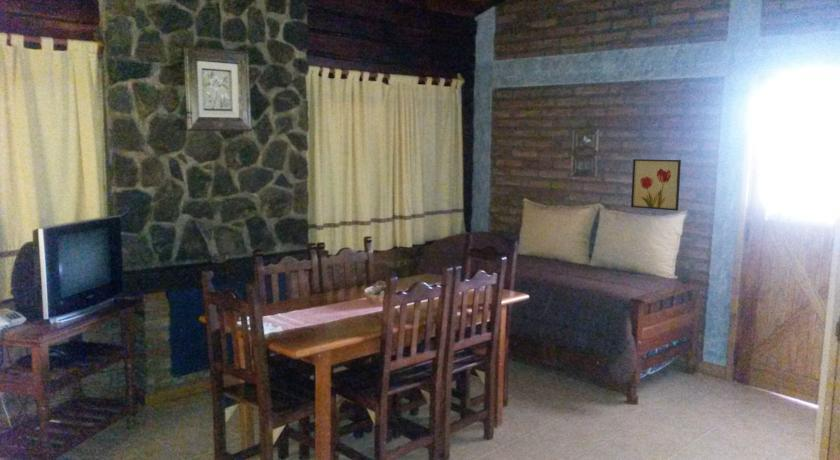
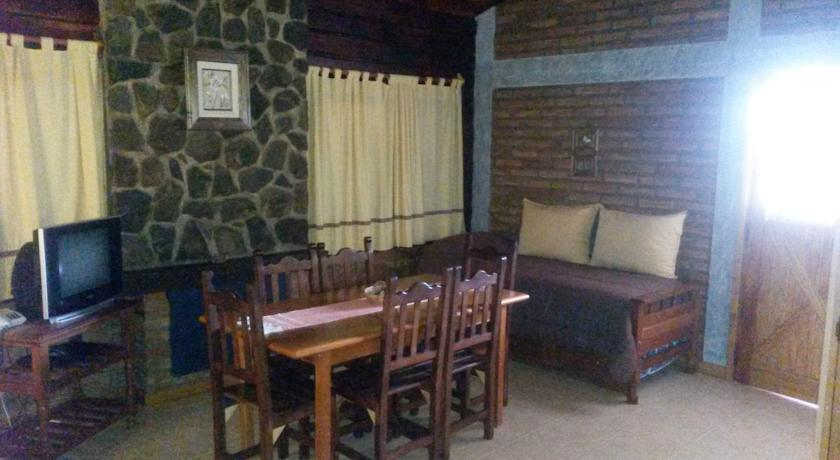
- wall art (655, 184)
